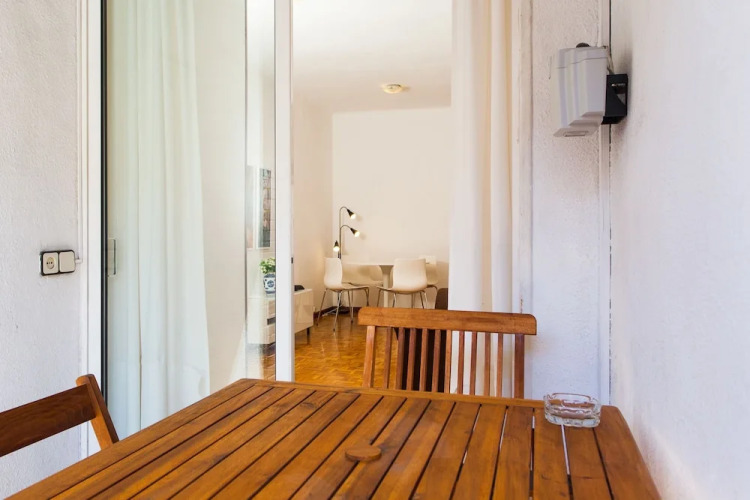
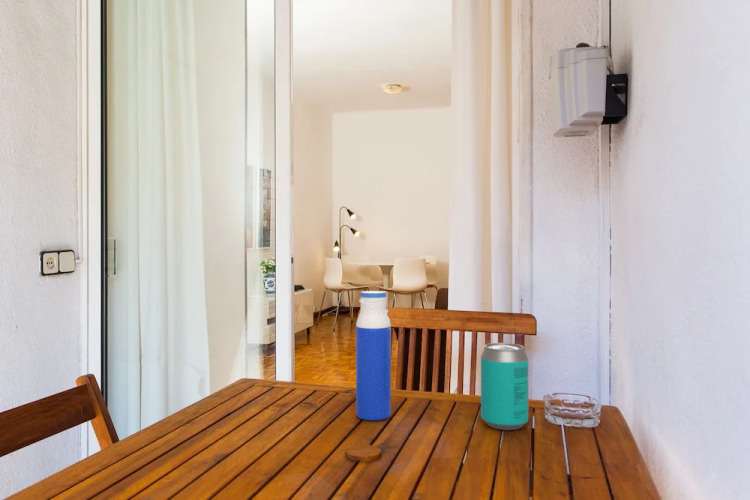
+ water bottle (373, 353)
+ beverage can (504, 385)
